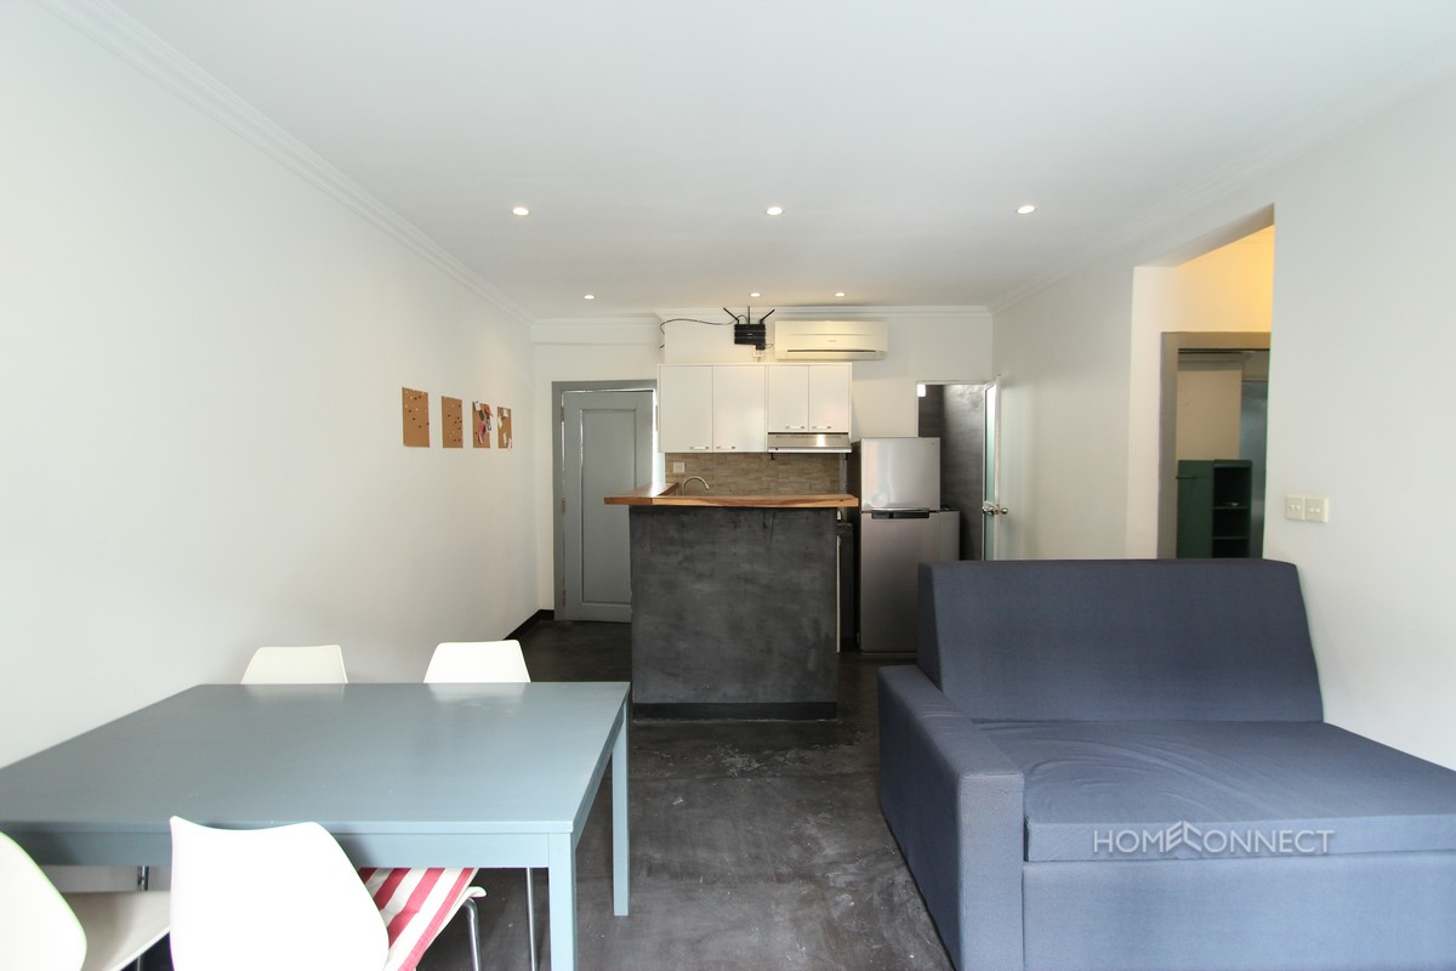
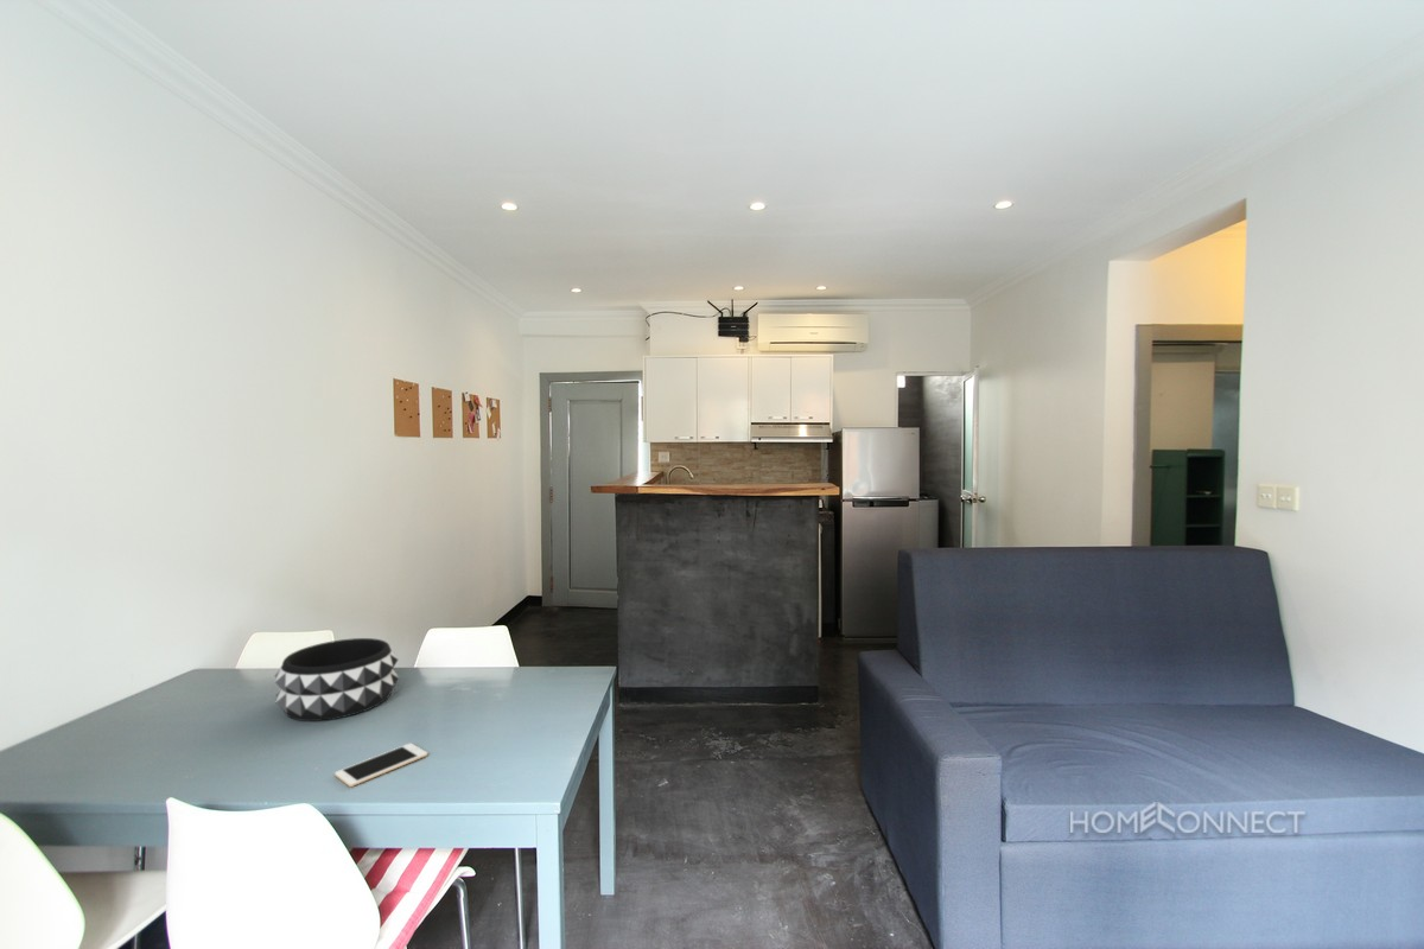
+ decorative bowl (338, 676)
+ cell phone (382, 763)
